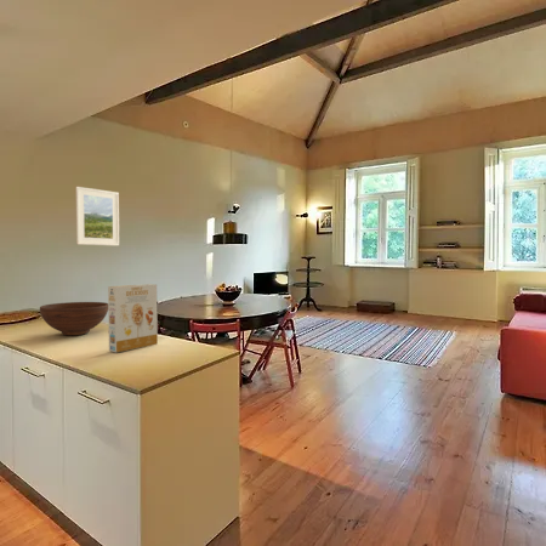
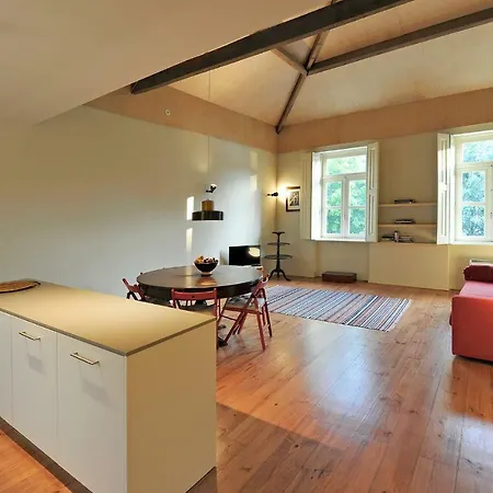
- fruit bowl (75, 319)
- cereal box (133, 315)
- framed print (98, 217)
